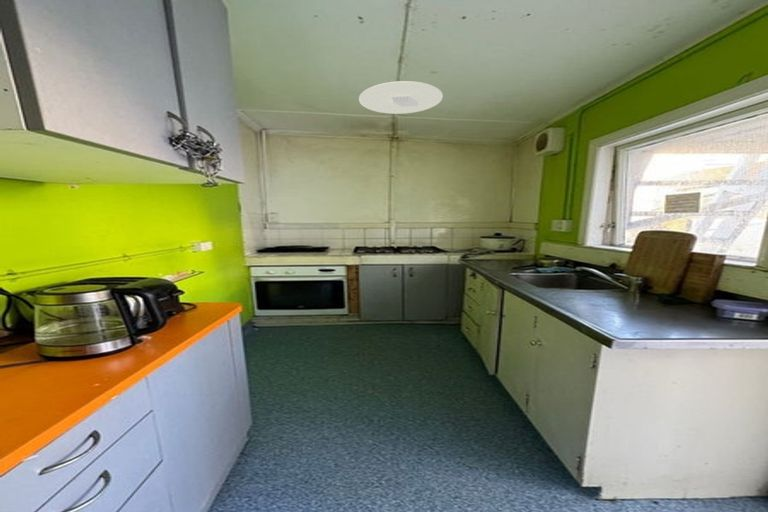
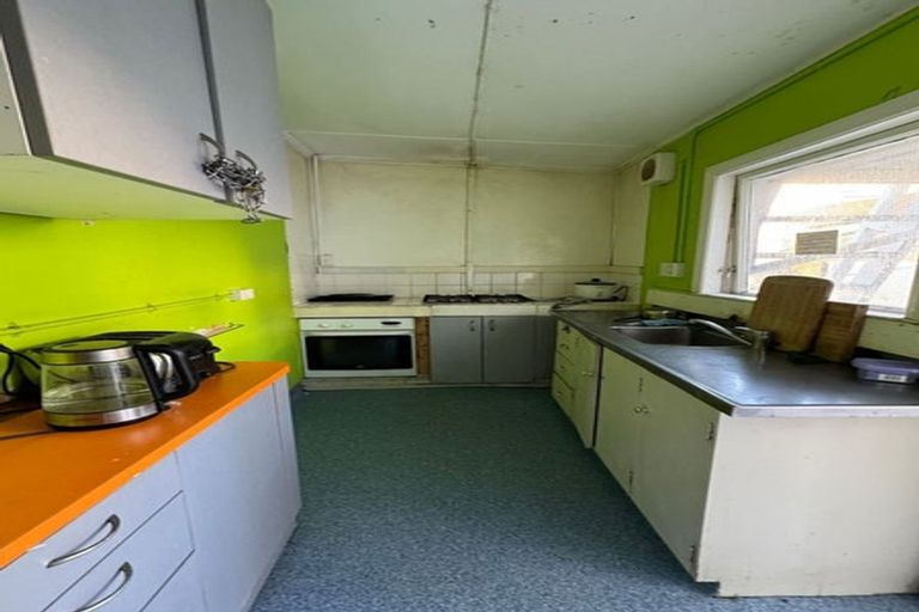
- ceiling light (400, 95)
